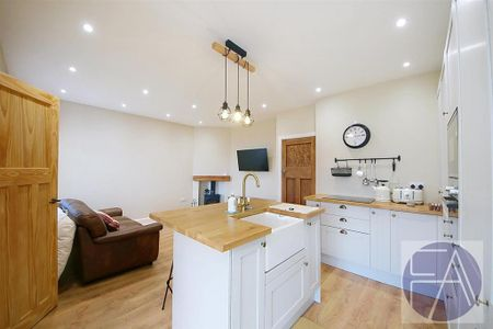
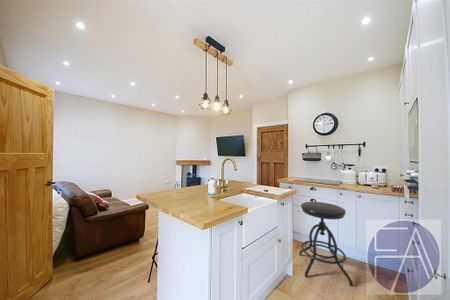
+ stool (322, 234)
